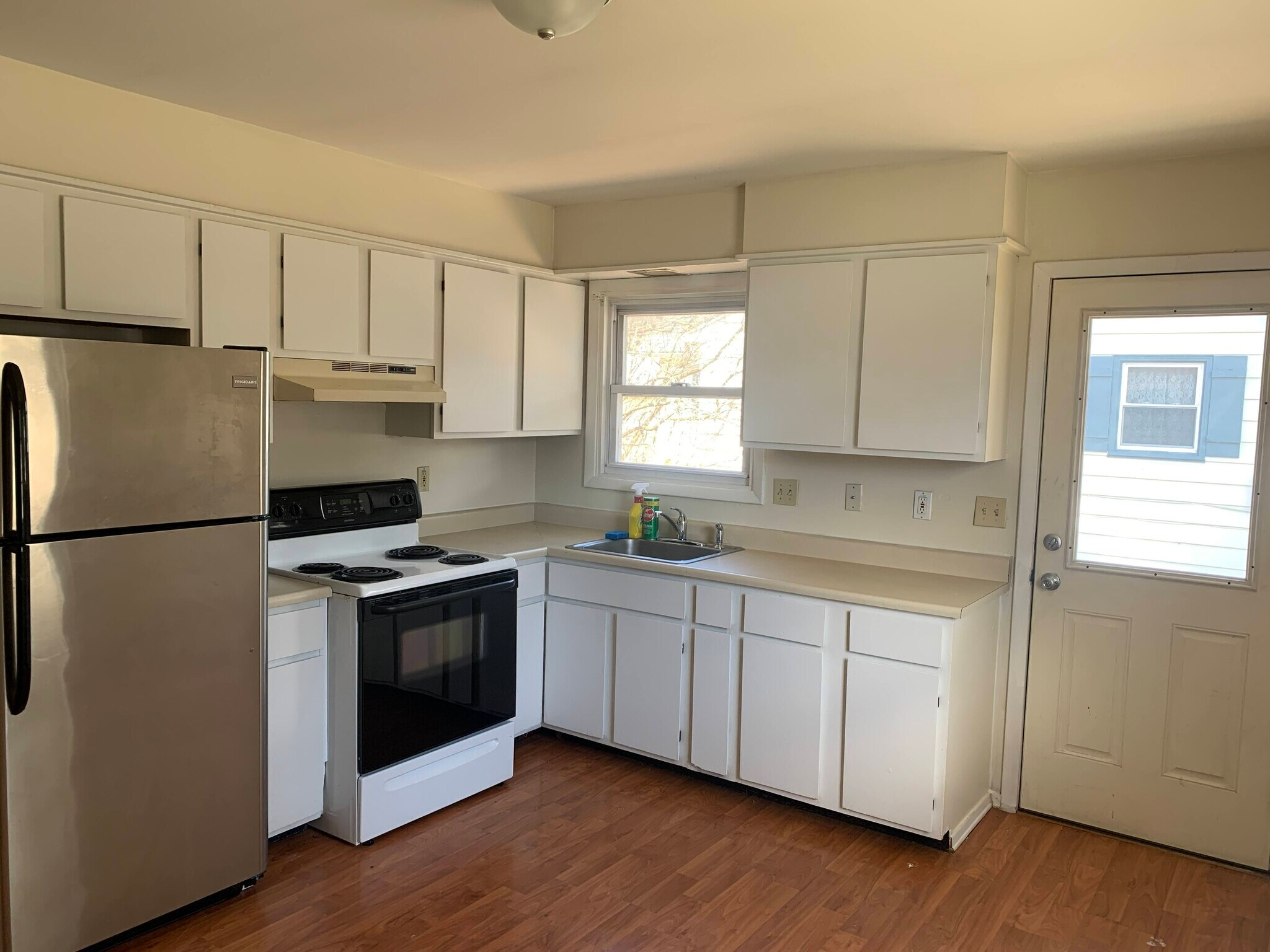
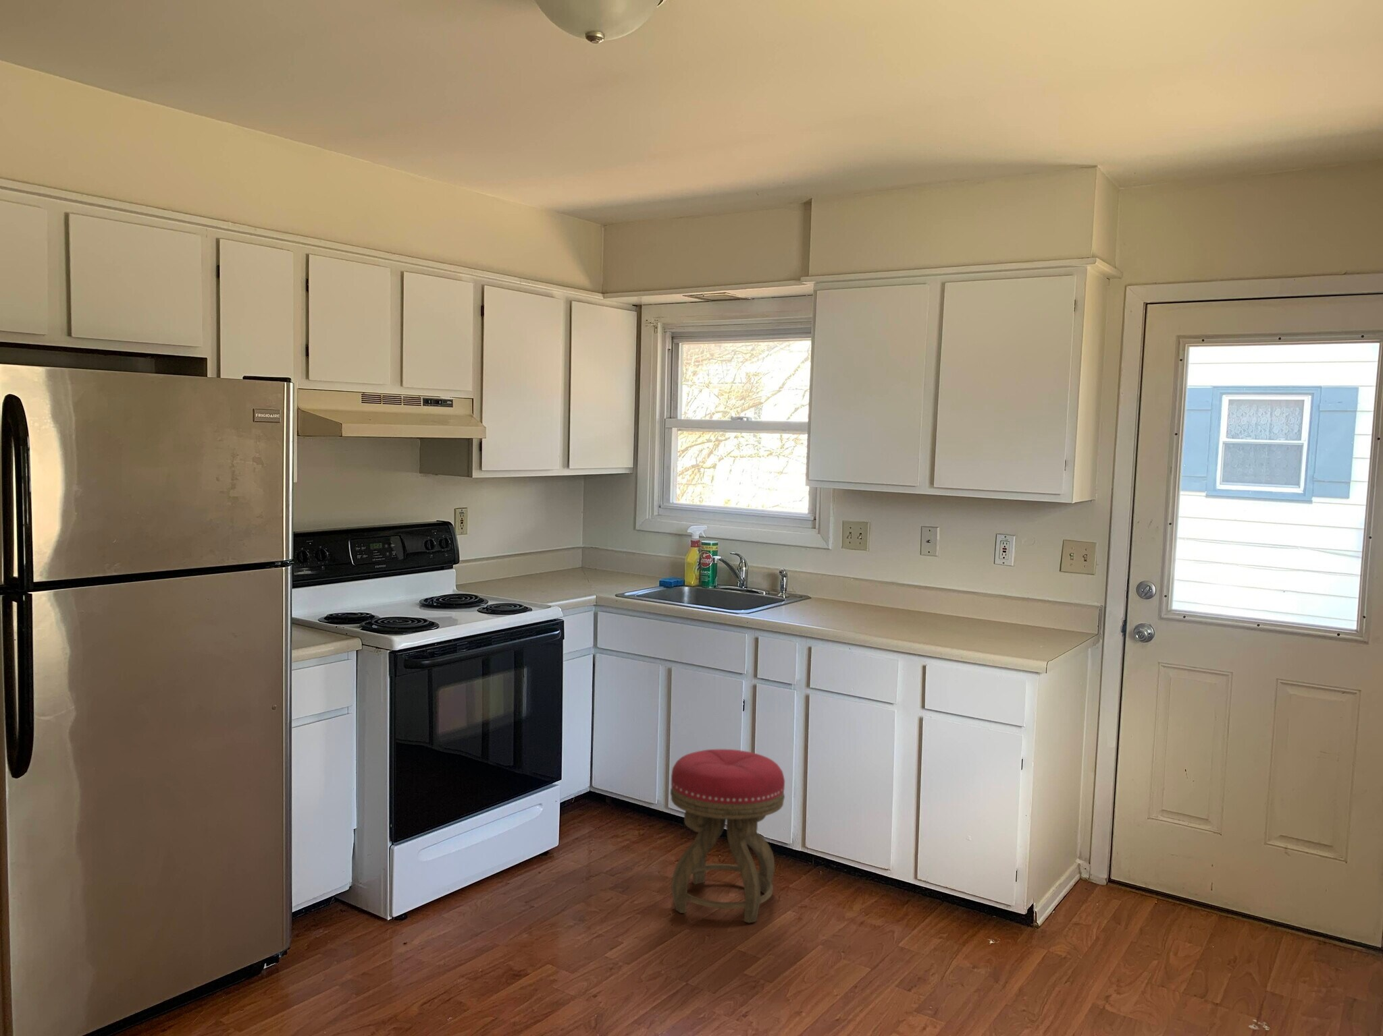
+ stool (726, 830)
